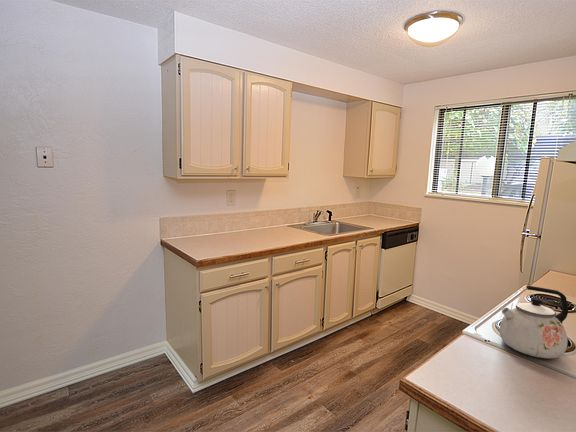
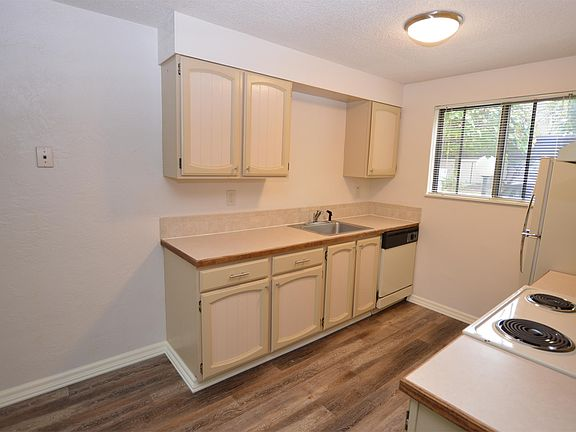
- kettle (533, 318)
